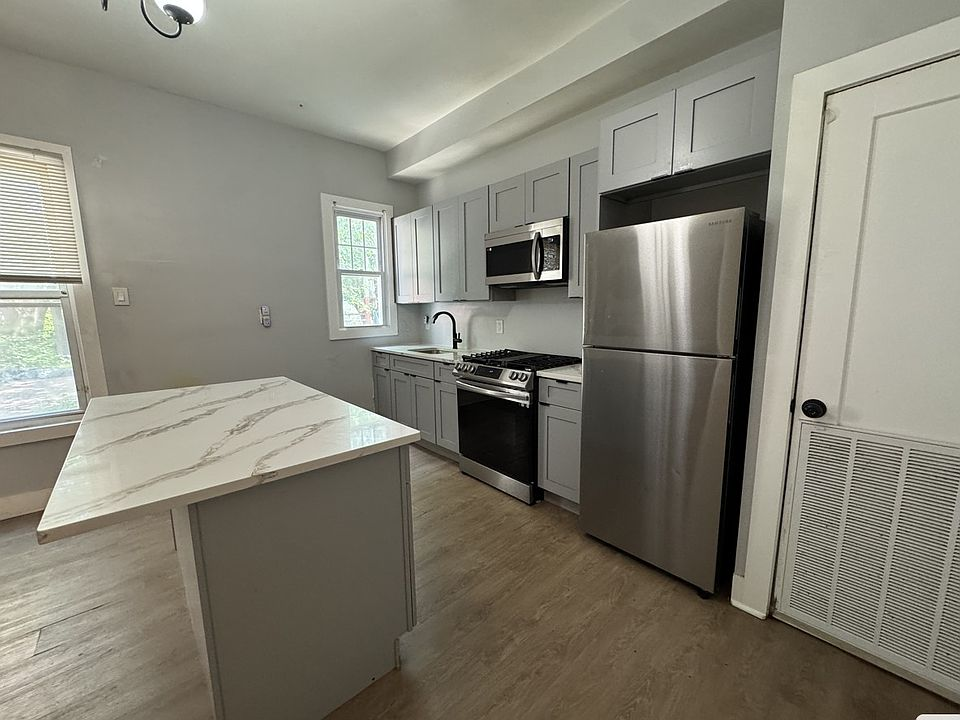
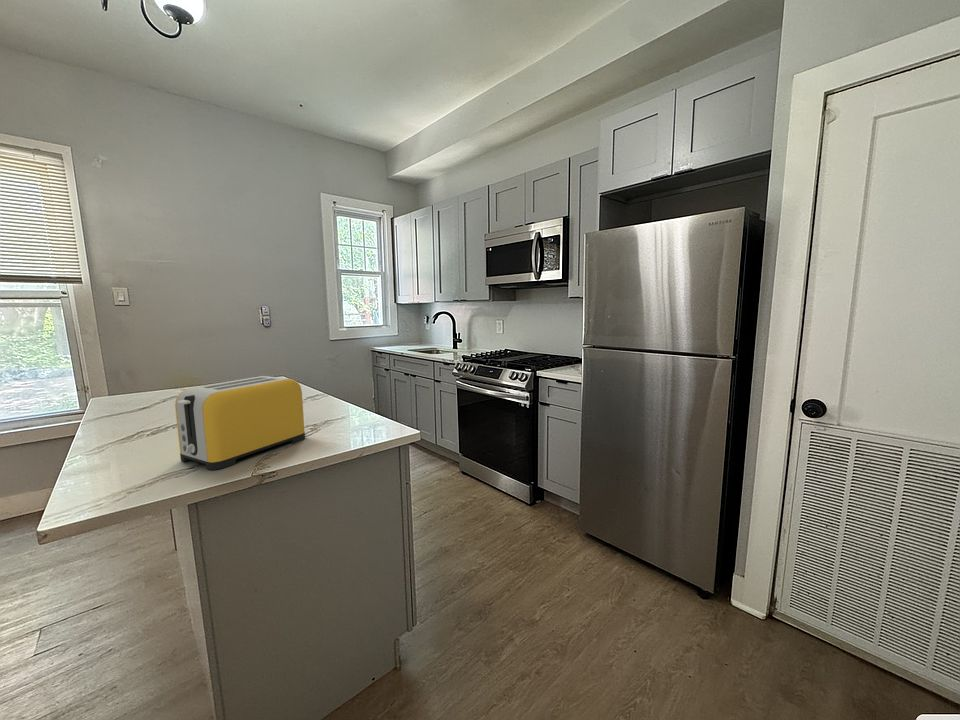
+ toaster (241, 416)
